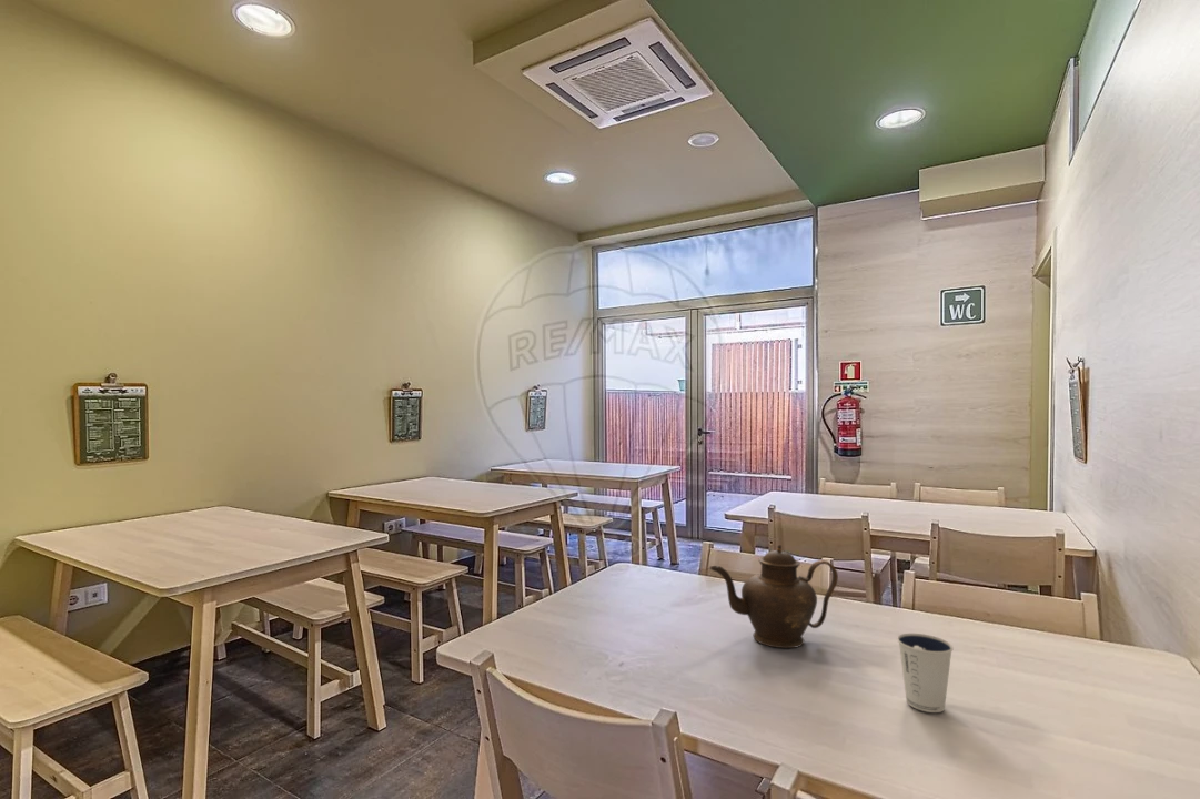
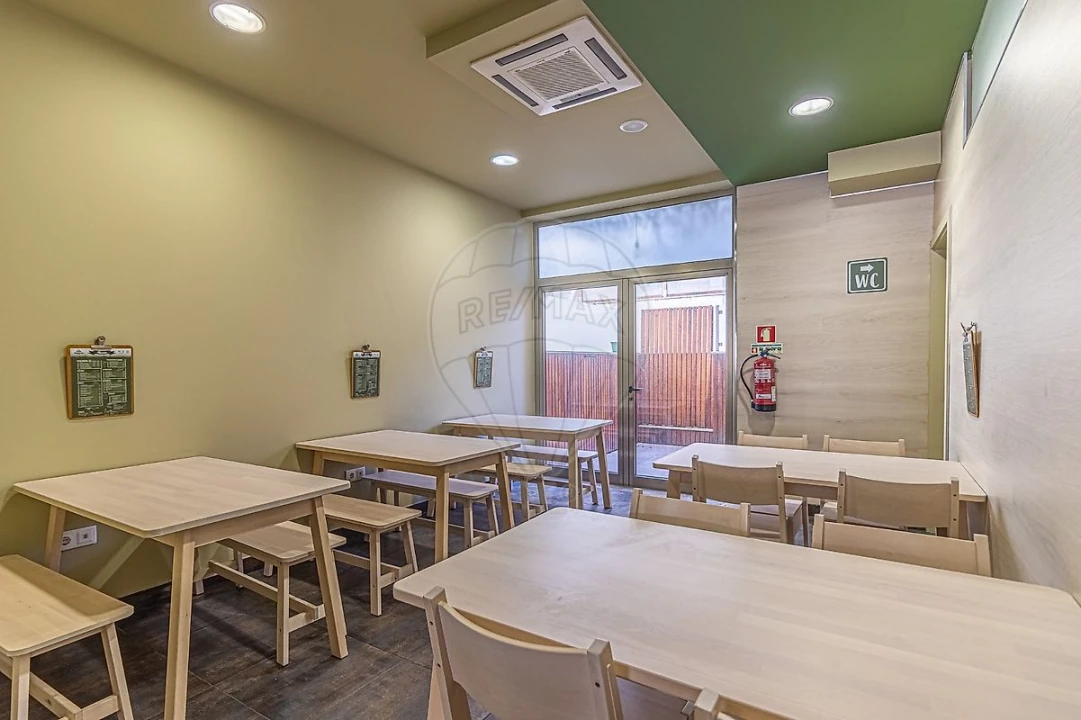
- dixie cup (925, 674)
- teapot (773, 590)
